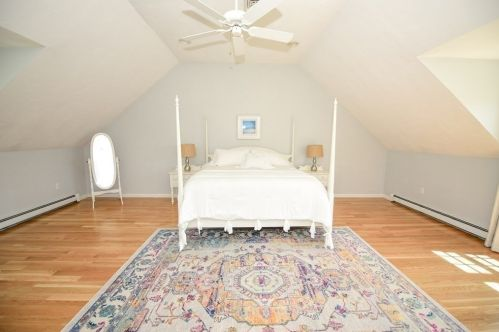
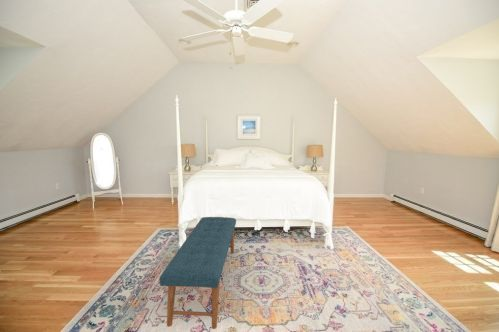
+ bench (207, 258)
